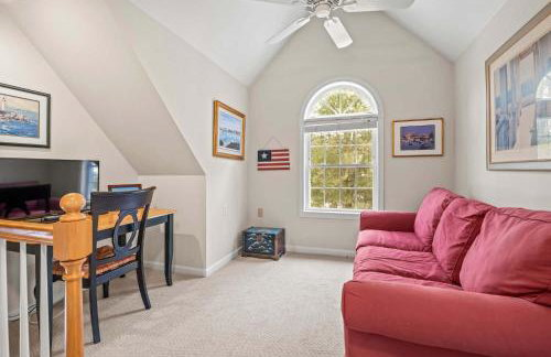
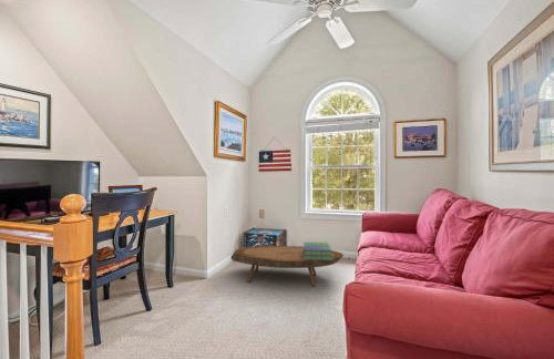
+ coffee table (285, 265)
+ stack of books (317, 249)
